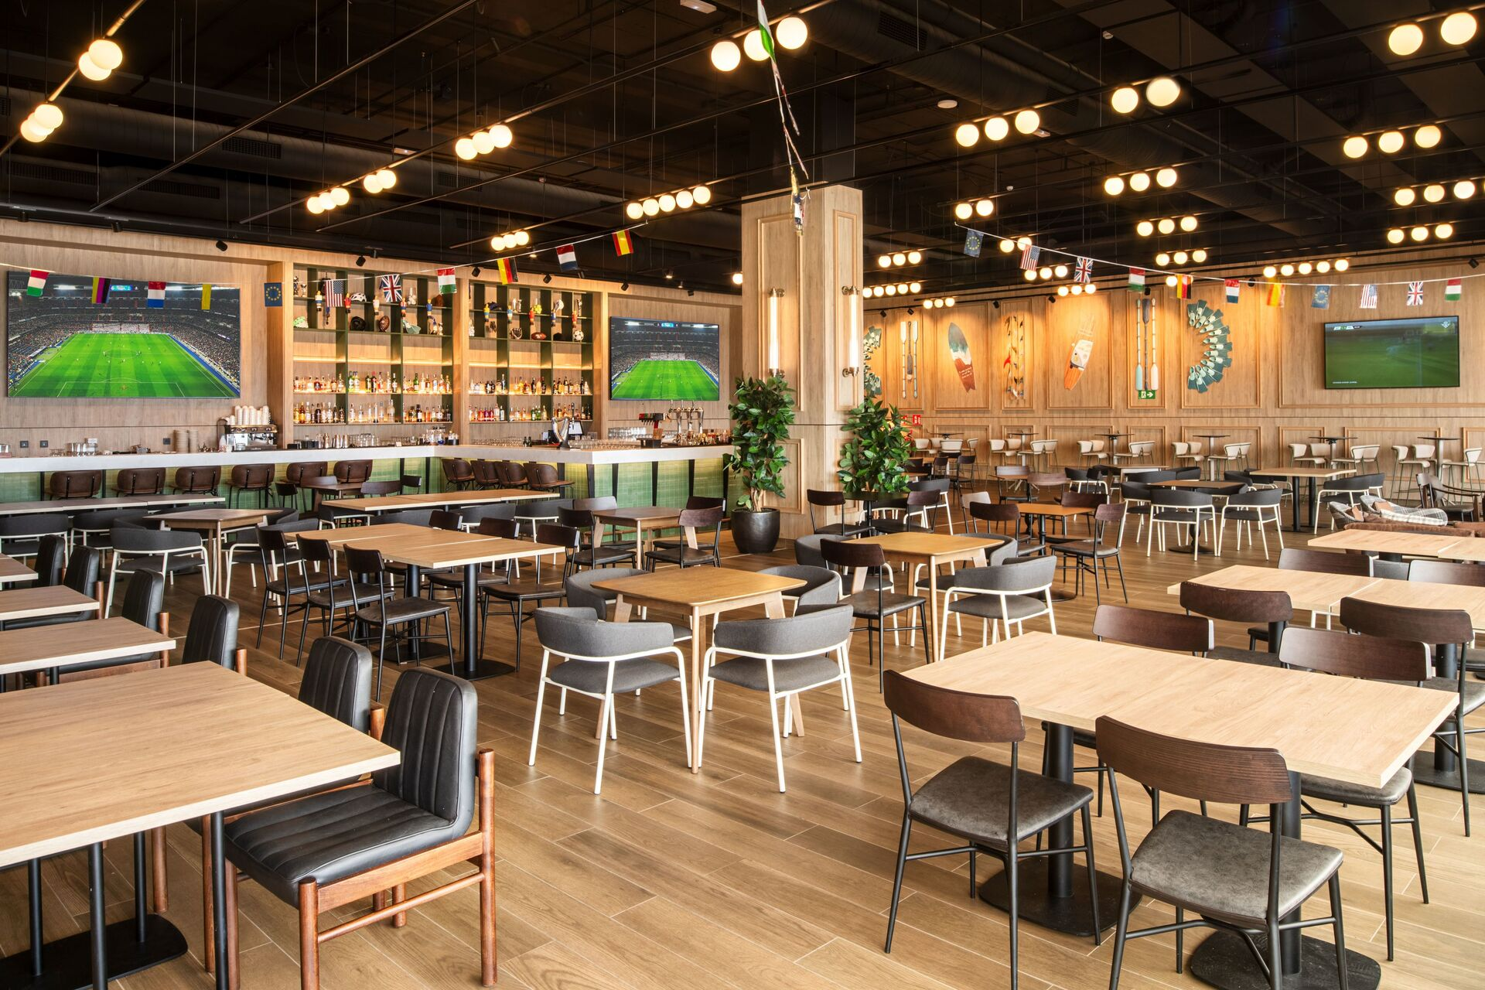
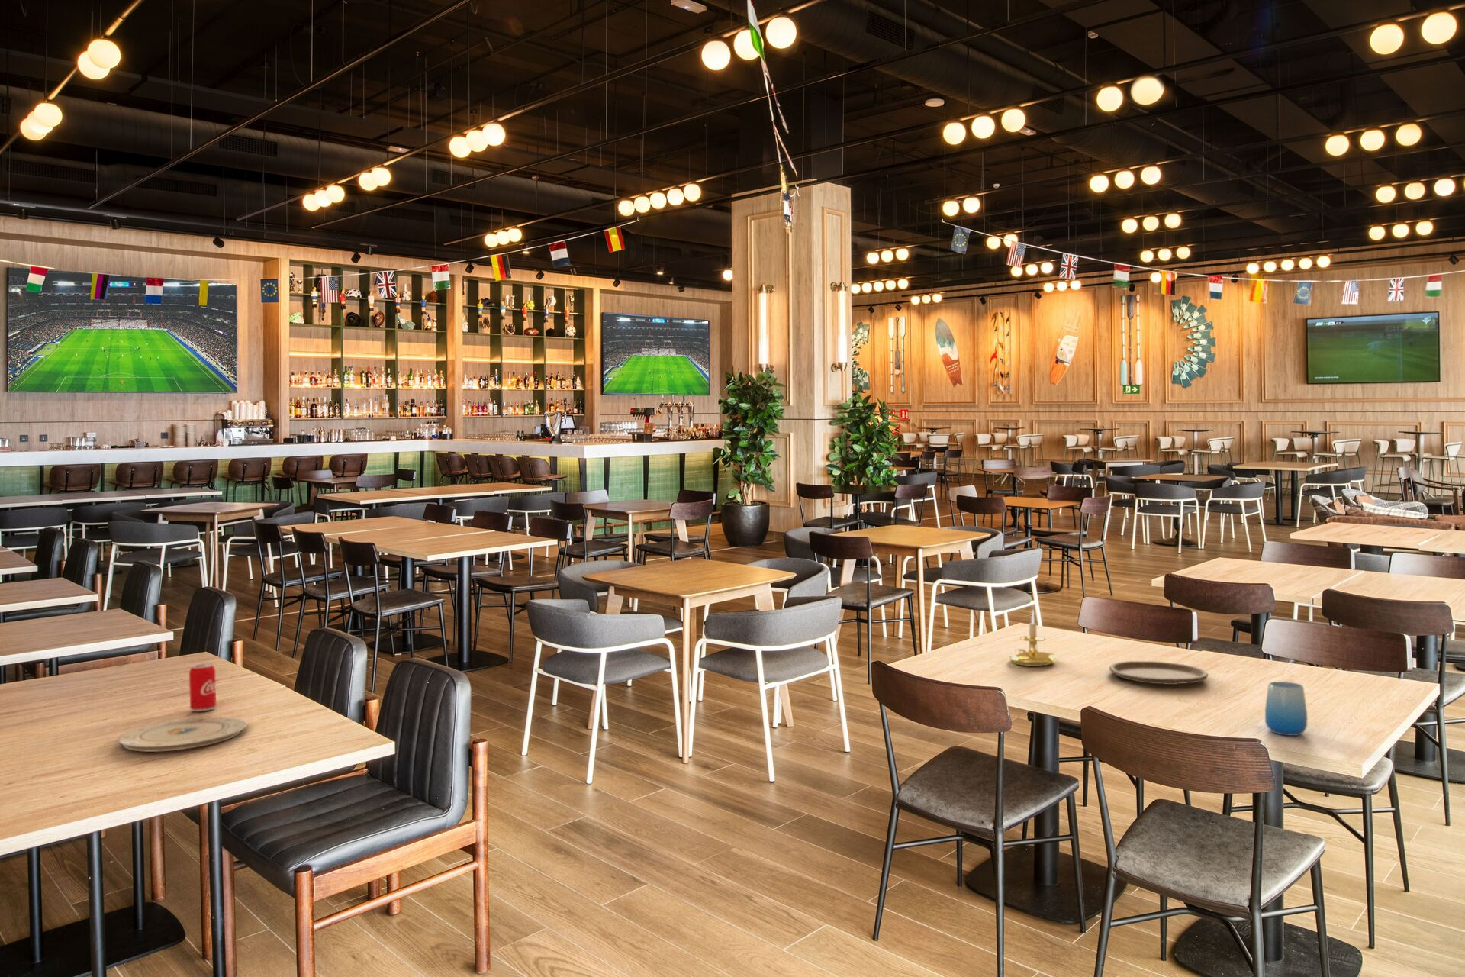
+ plate (184, 734)
+ cup (1286, 708)
+ plate (1158, 673)
+ candle holder (1031, 636)
+ beverage can (203, 687)
